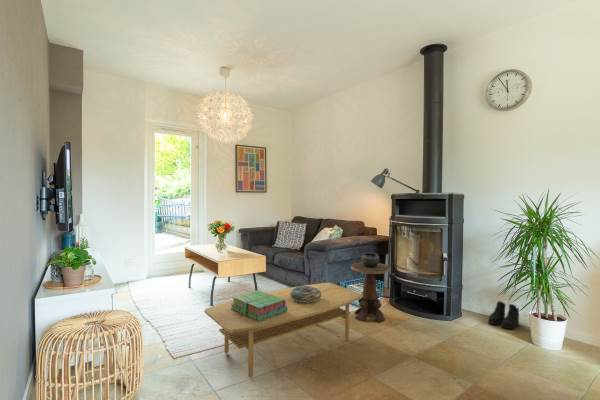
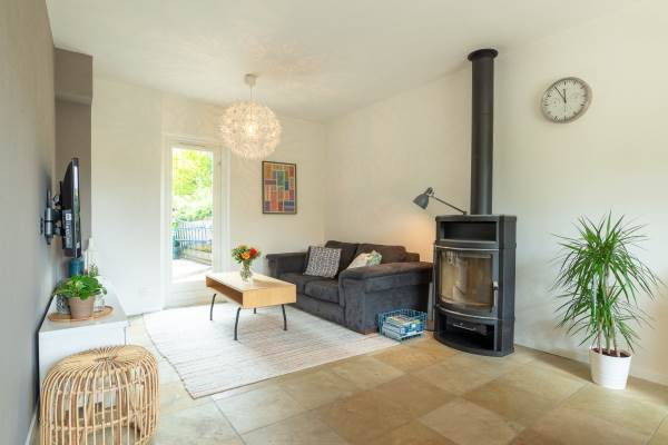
- coffee table (289, 323)
- boots (503, 313)
- decorative bowl (305, 293)
- side table (369, 285)
- stack of books (258, 303)
